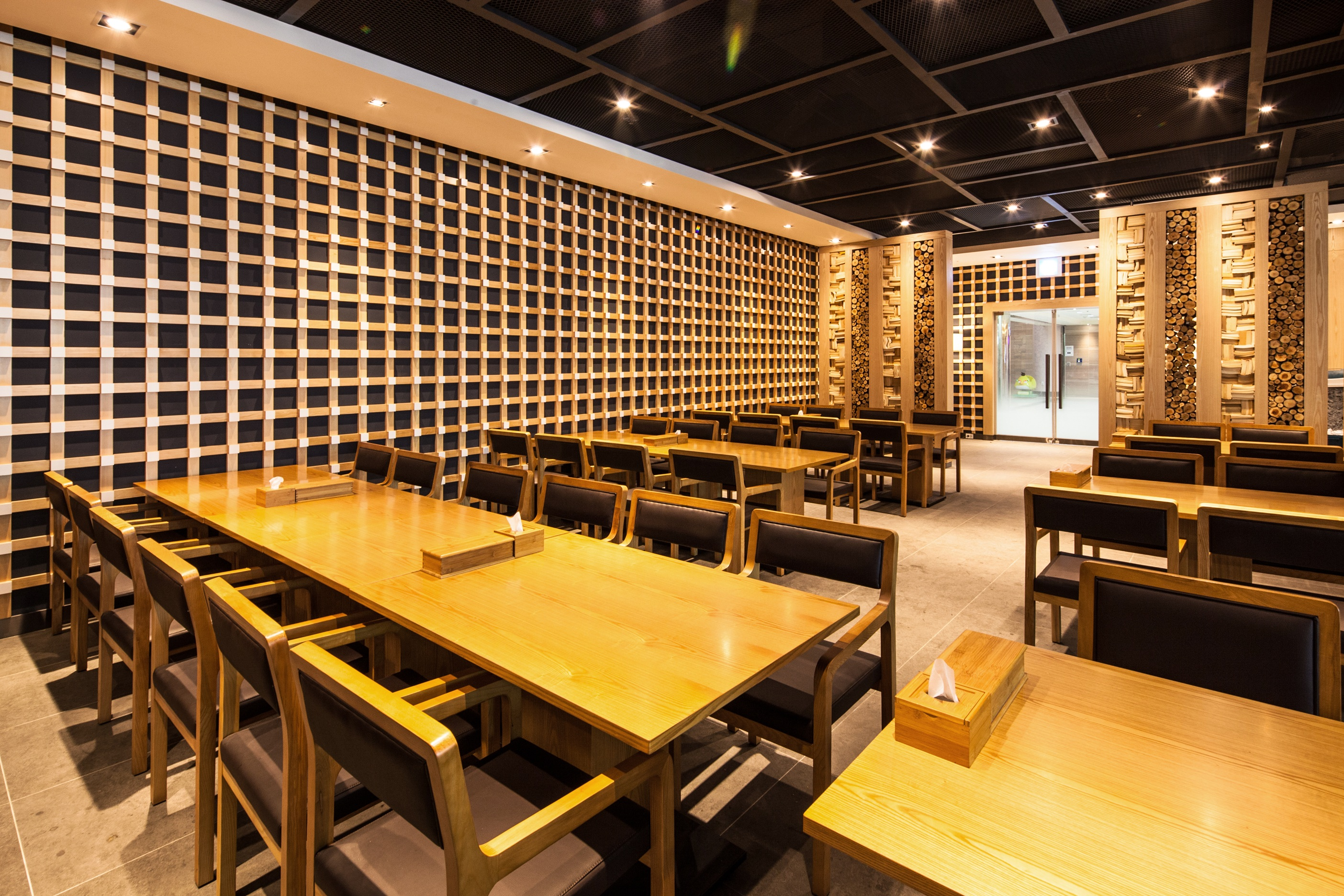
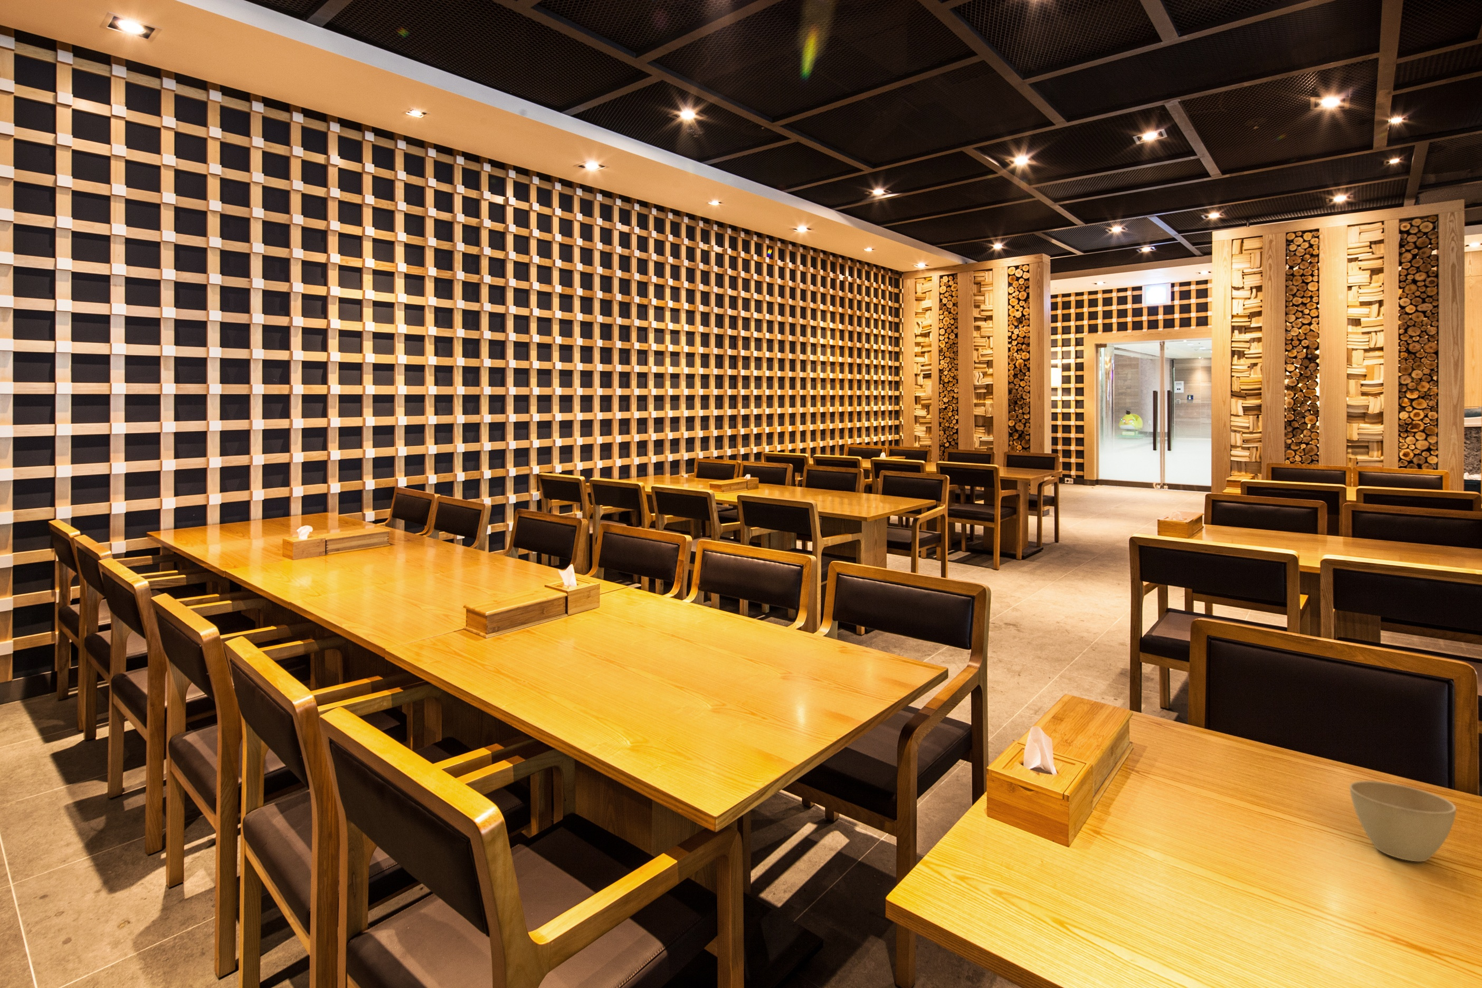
+ flower pot (1400, 824)
